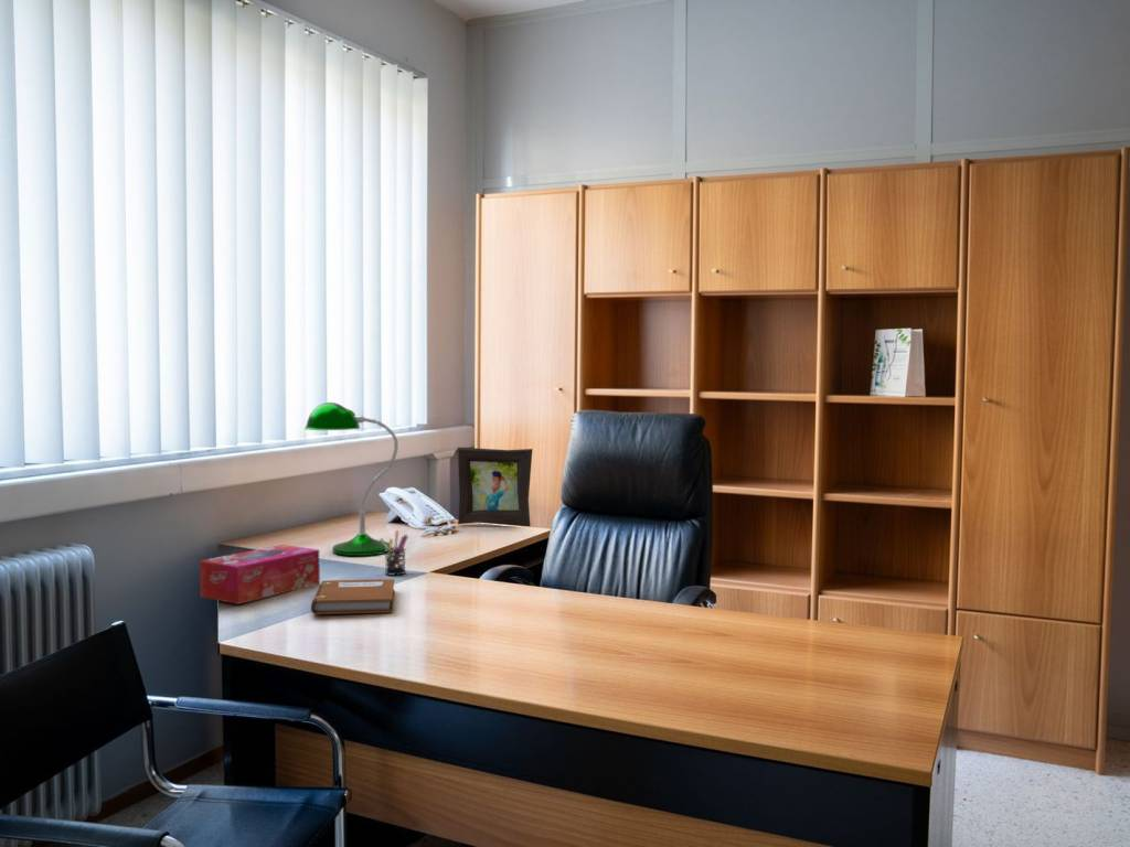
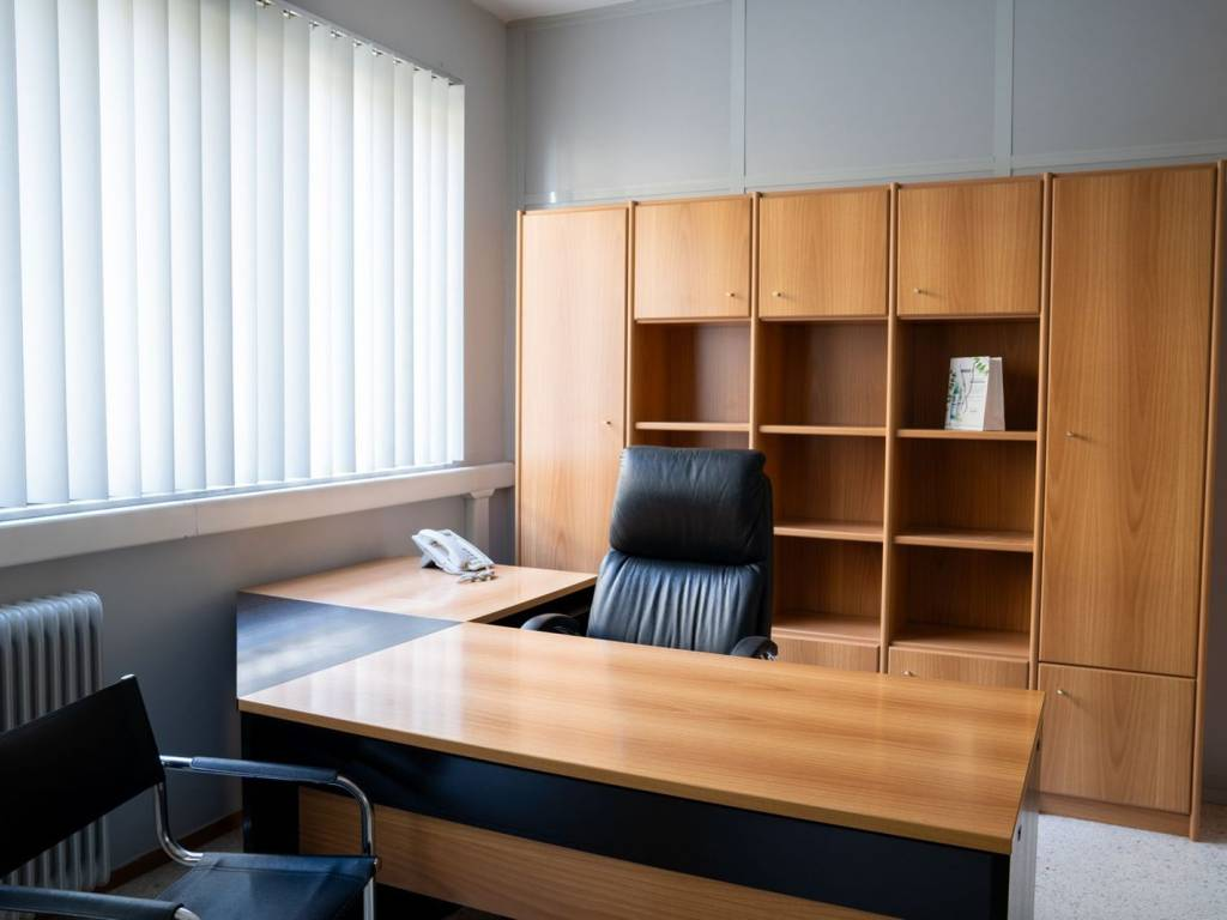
- tissue box (262, 572)
- desk lamp (367, 486)
- picture frame (494, 486)
- notebook (354, 594)
- pen holder (393, 551)
